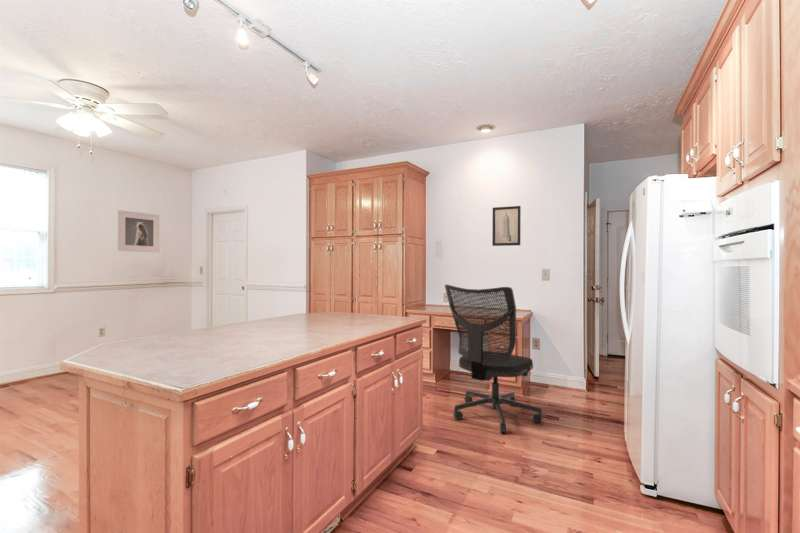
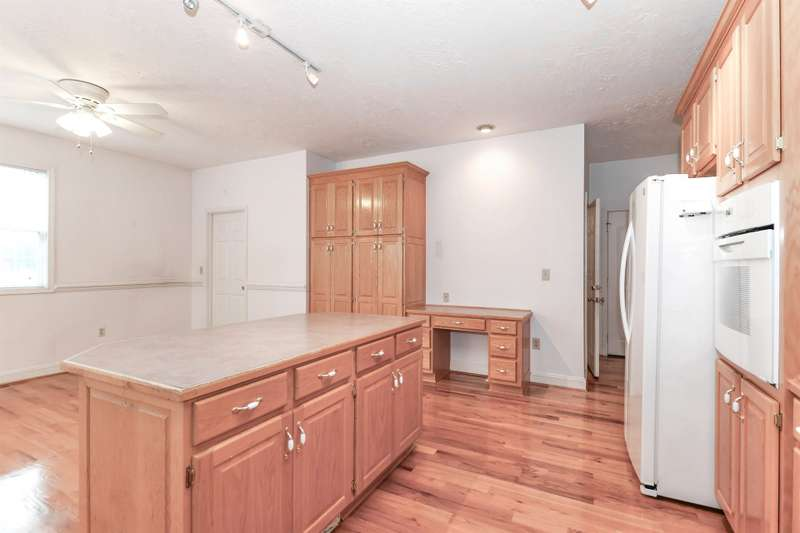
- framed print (139, 232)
- office chair (495, 350)
- wall art (506, 226)
